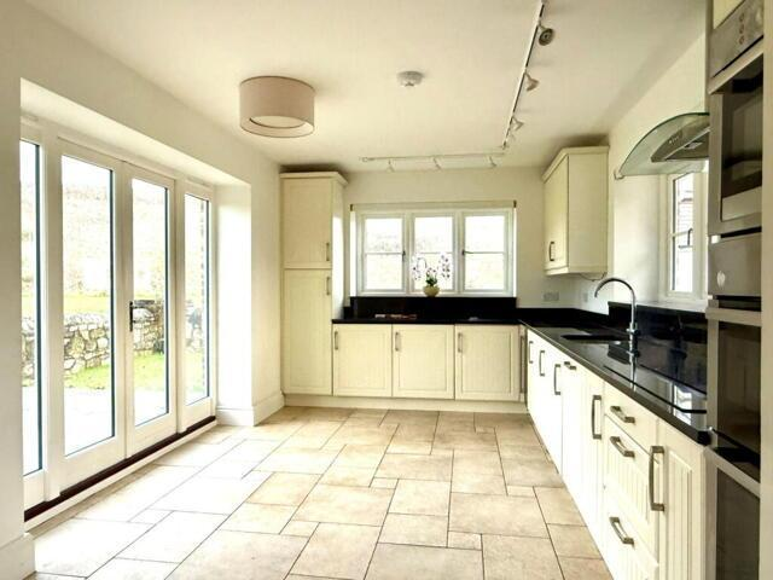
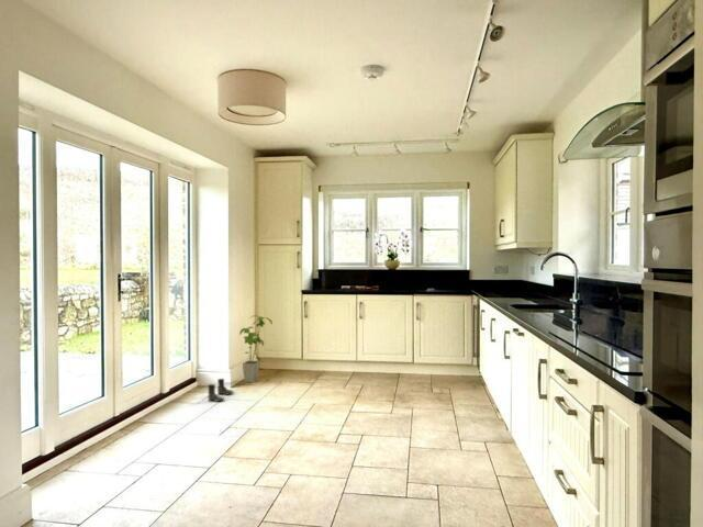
+ house plant (255, 347)
+ boots (221, 390)
